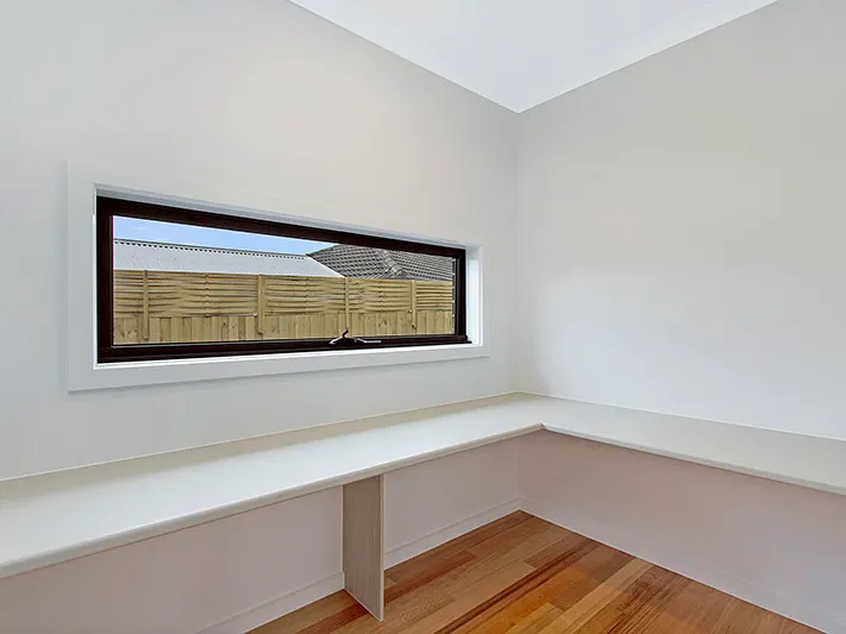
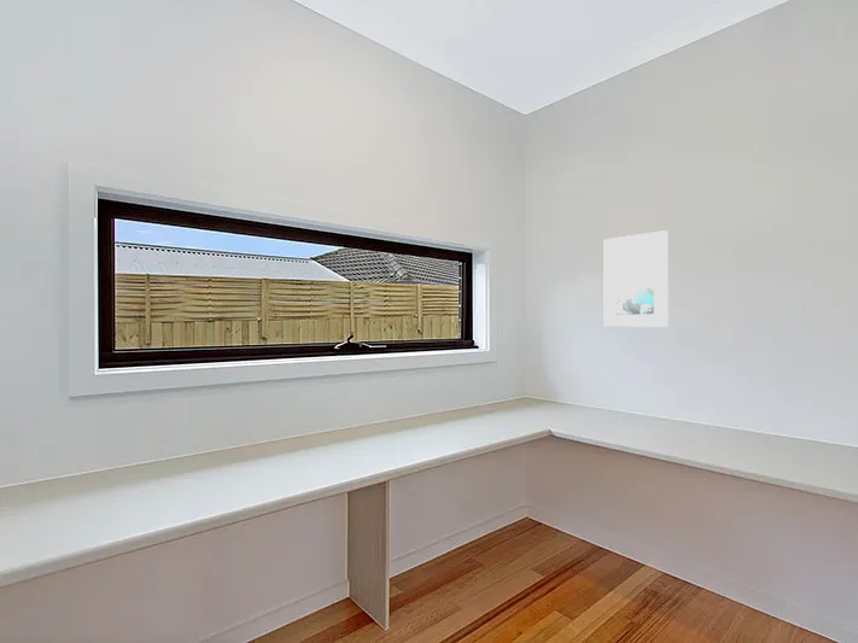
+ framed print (634, 280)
